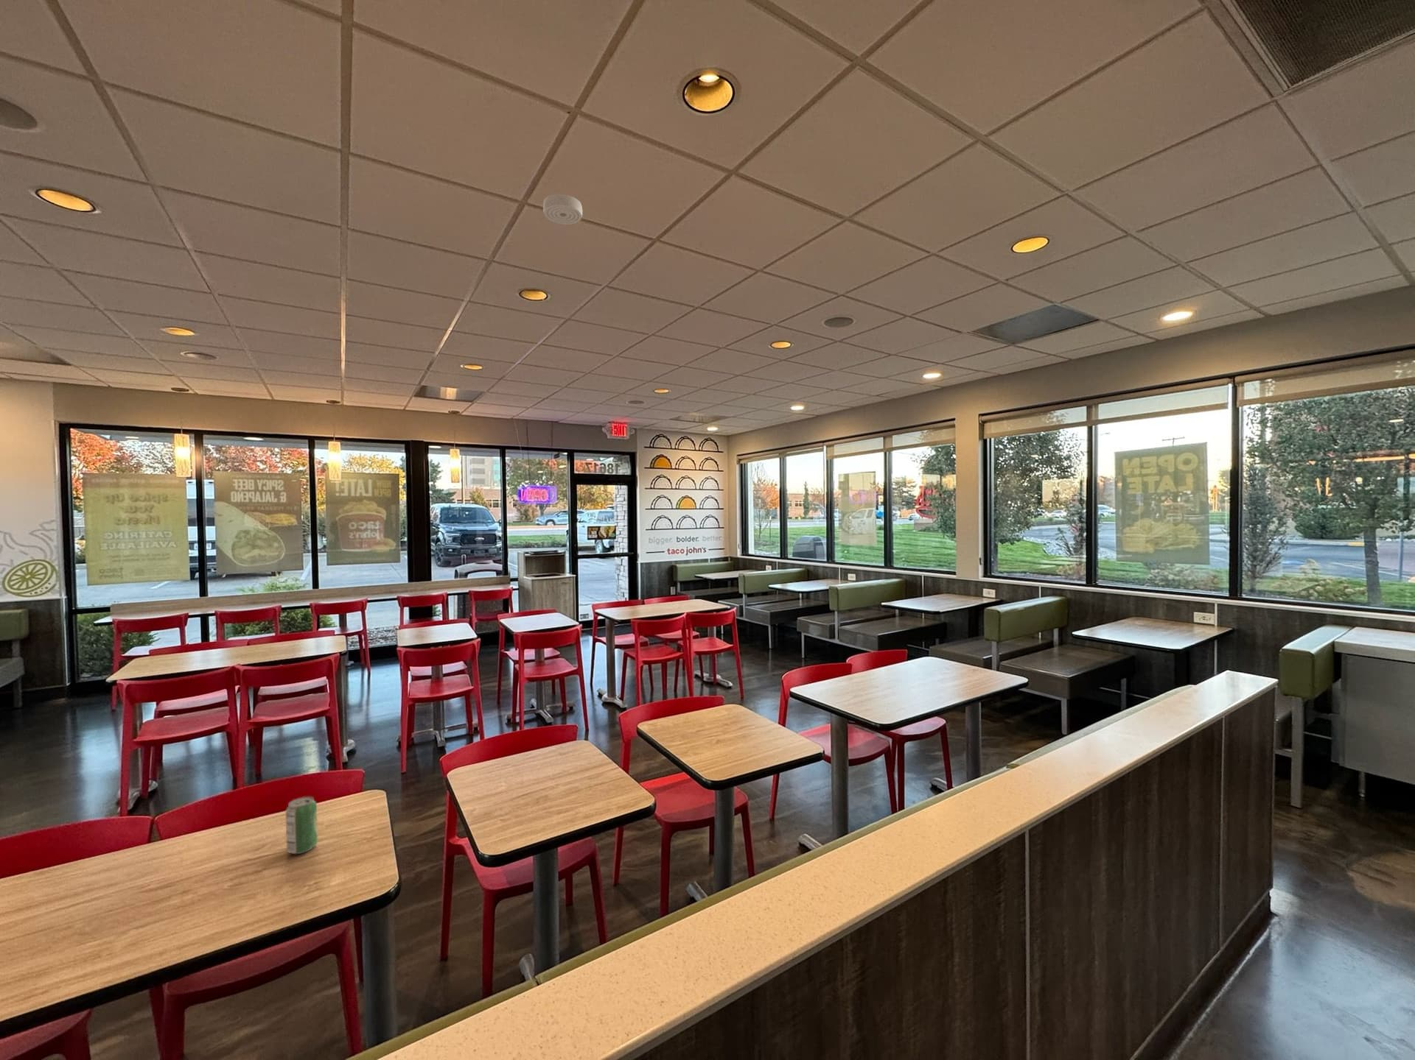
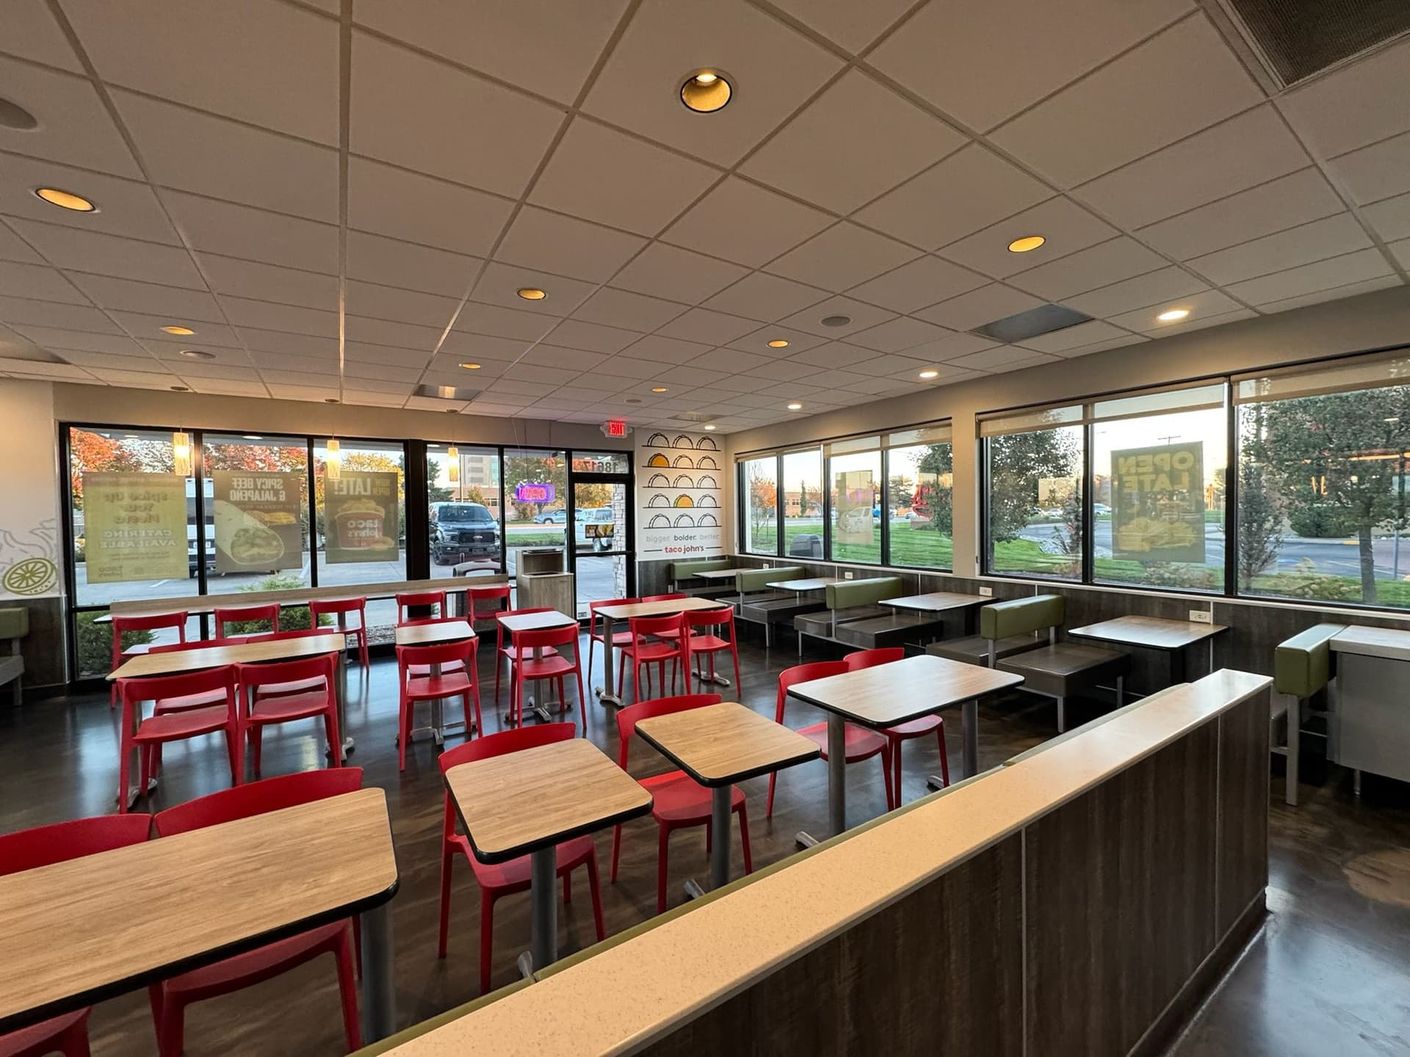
- beverage can (302, 824)
- smoke detector (563, 209)
